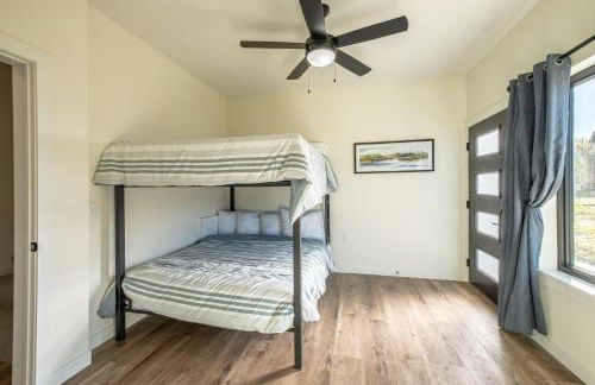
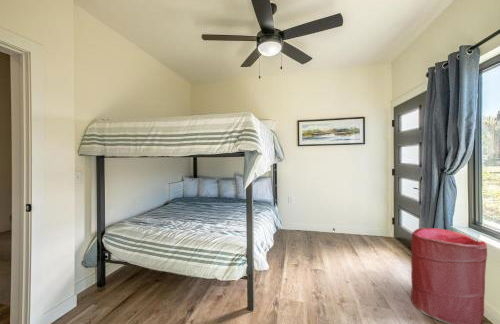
+ laundry hamper (446, 271)
